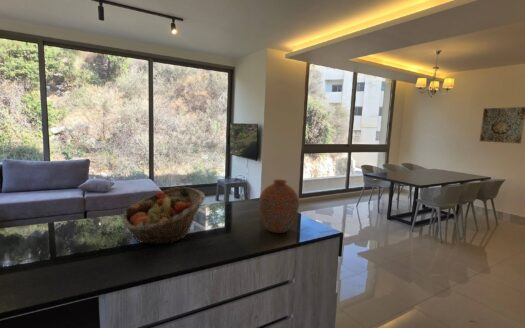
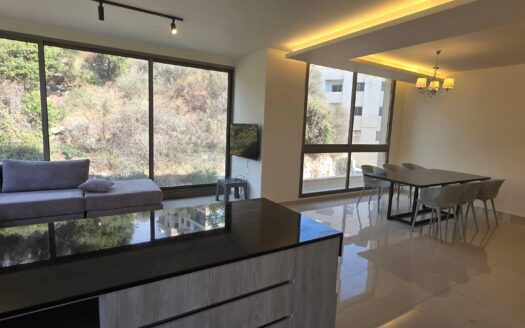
- wall art (501, 125)
- vase (278, 205)
- fruit basket (164, 212)
